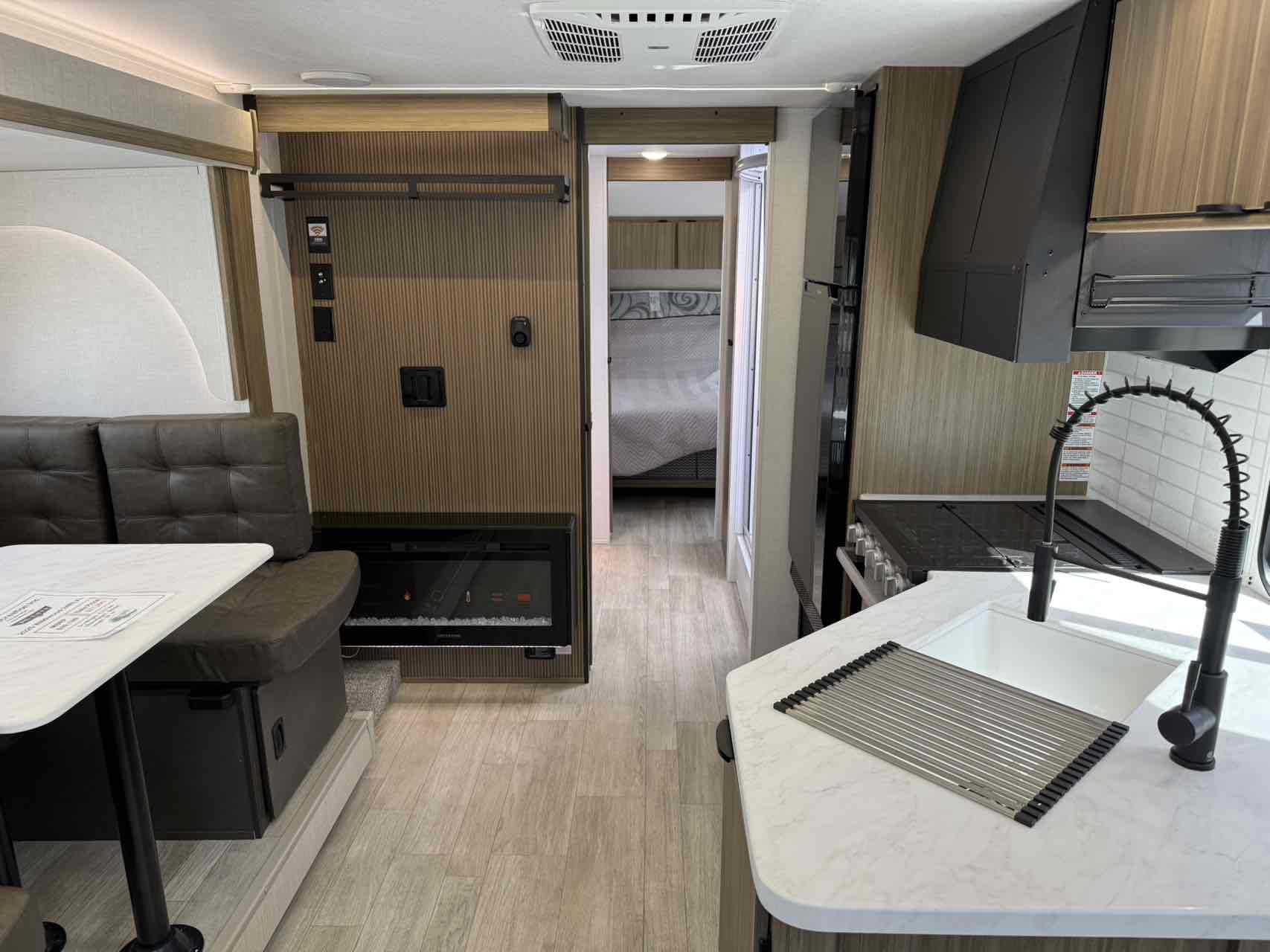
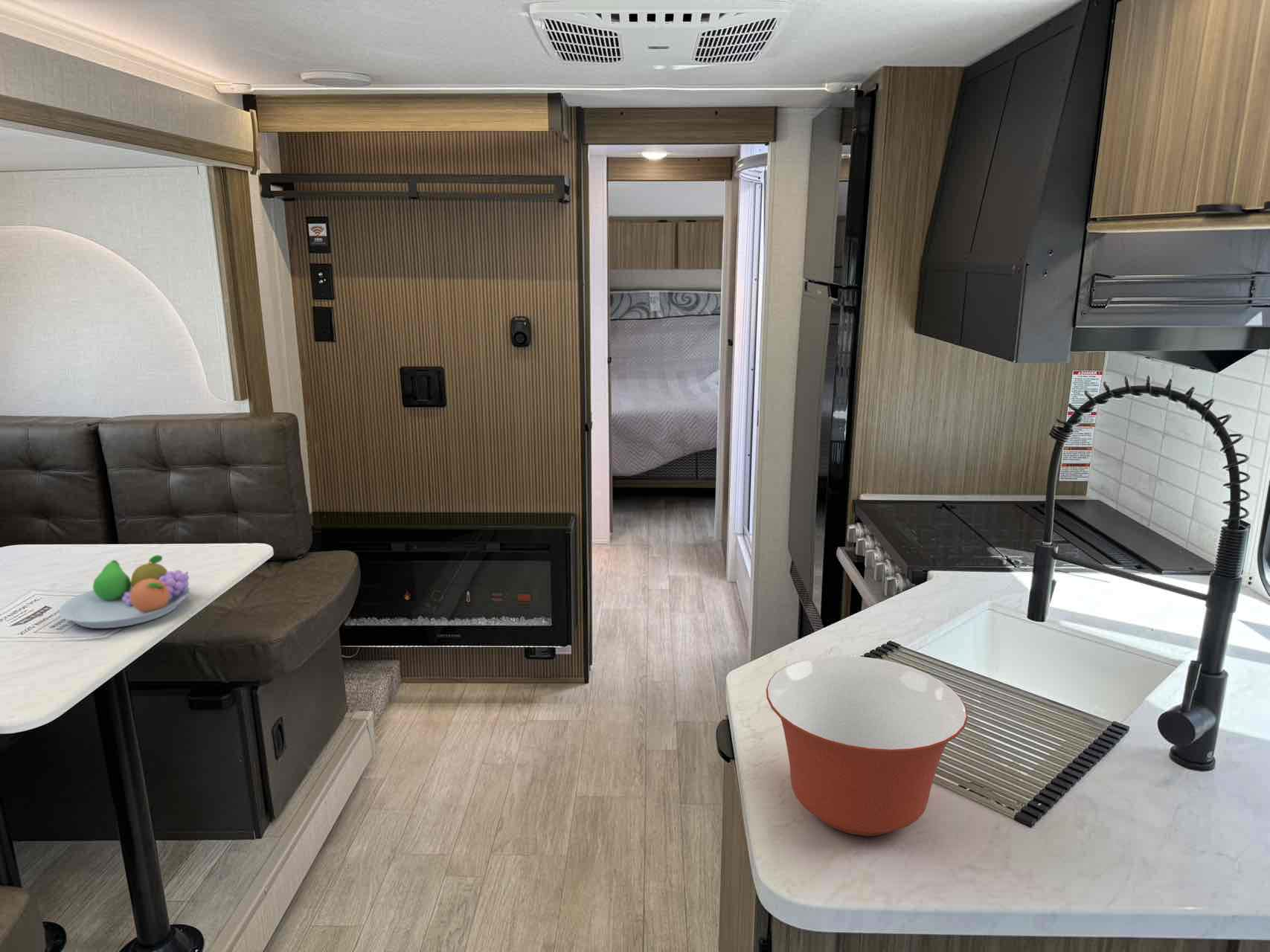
+ fruit bowl (126, 587)
+ mixing bowl (860, 752)
